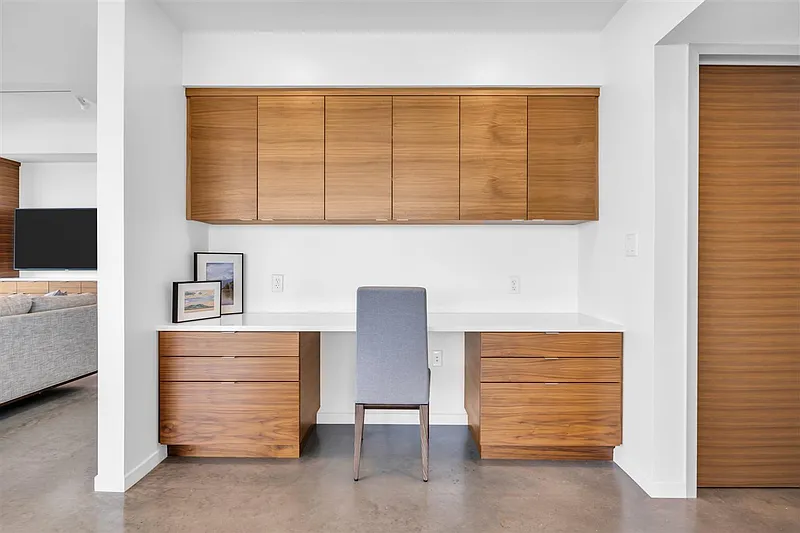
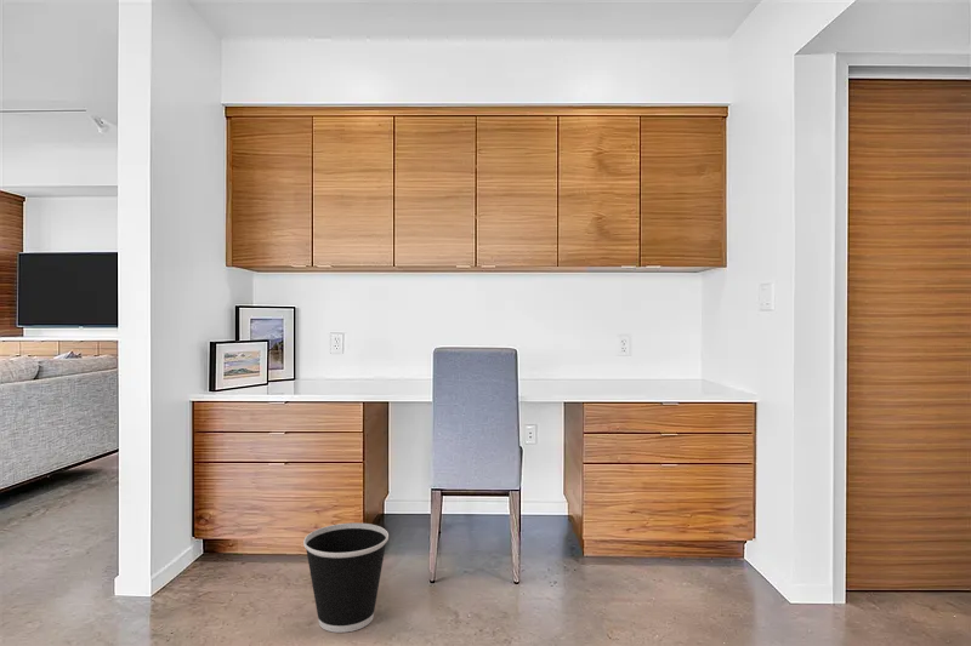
+ wastebasket (346, 577)
